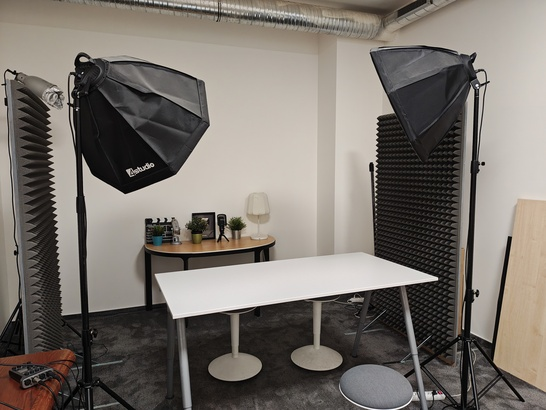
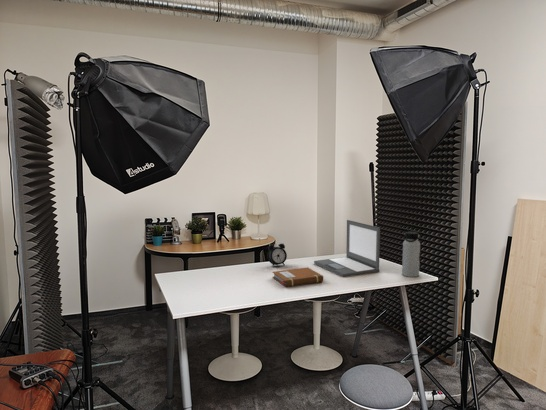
+ alarm clock (277, 254)
+ water bottle (411, 253)
+ notebook (296, 276)
+ laptop (347, 246)
